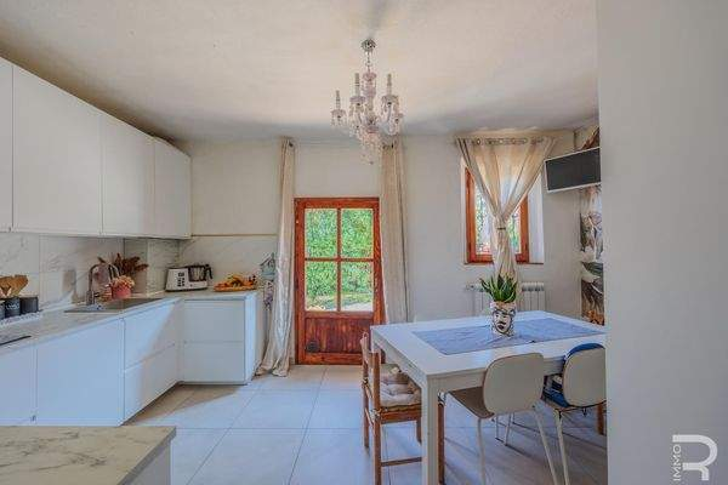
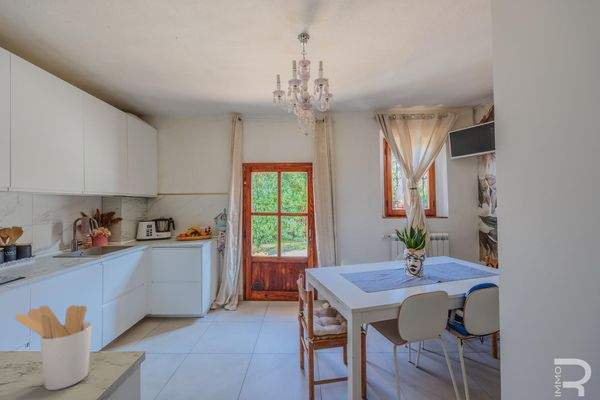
+ utensil holder (56, 342)
